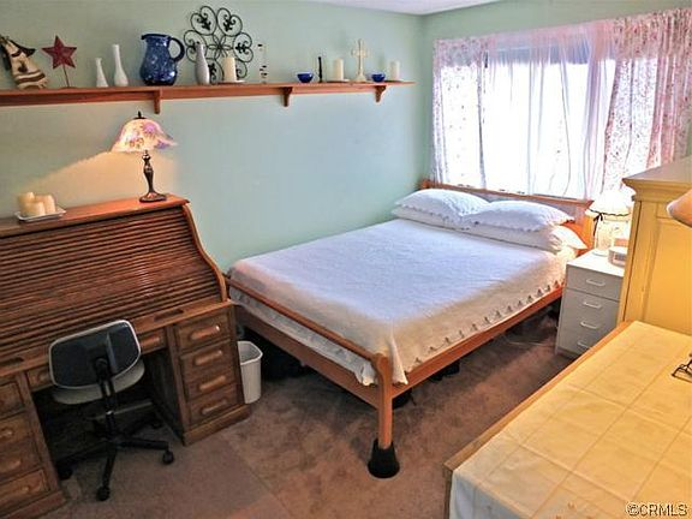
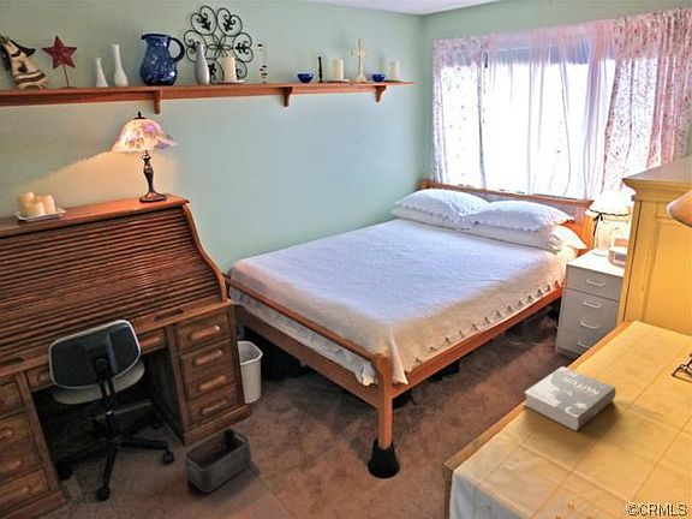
+ storage bin (219, 458)
+ book (568, 396)
